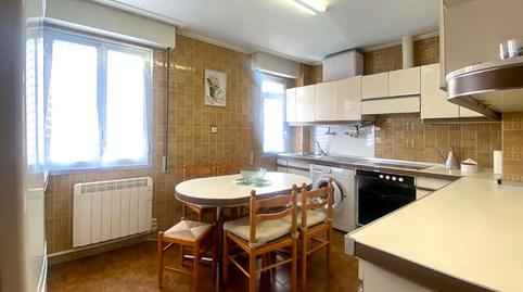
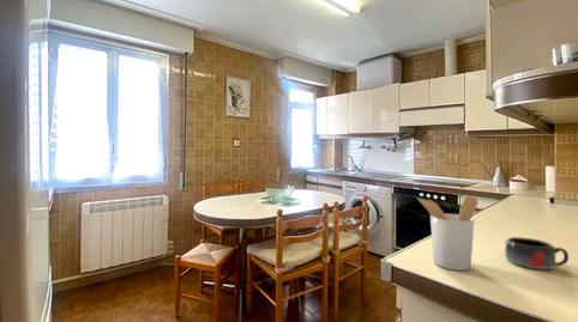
+ mug (535, 253)
+ utensil holder (444, 230)
